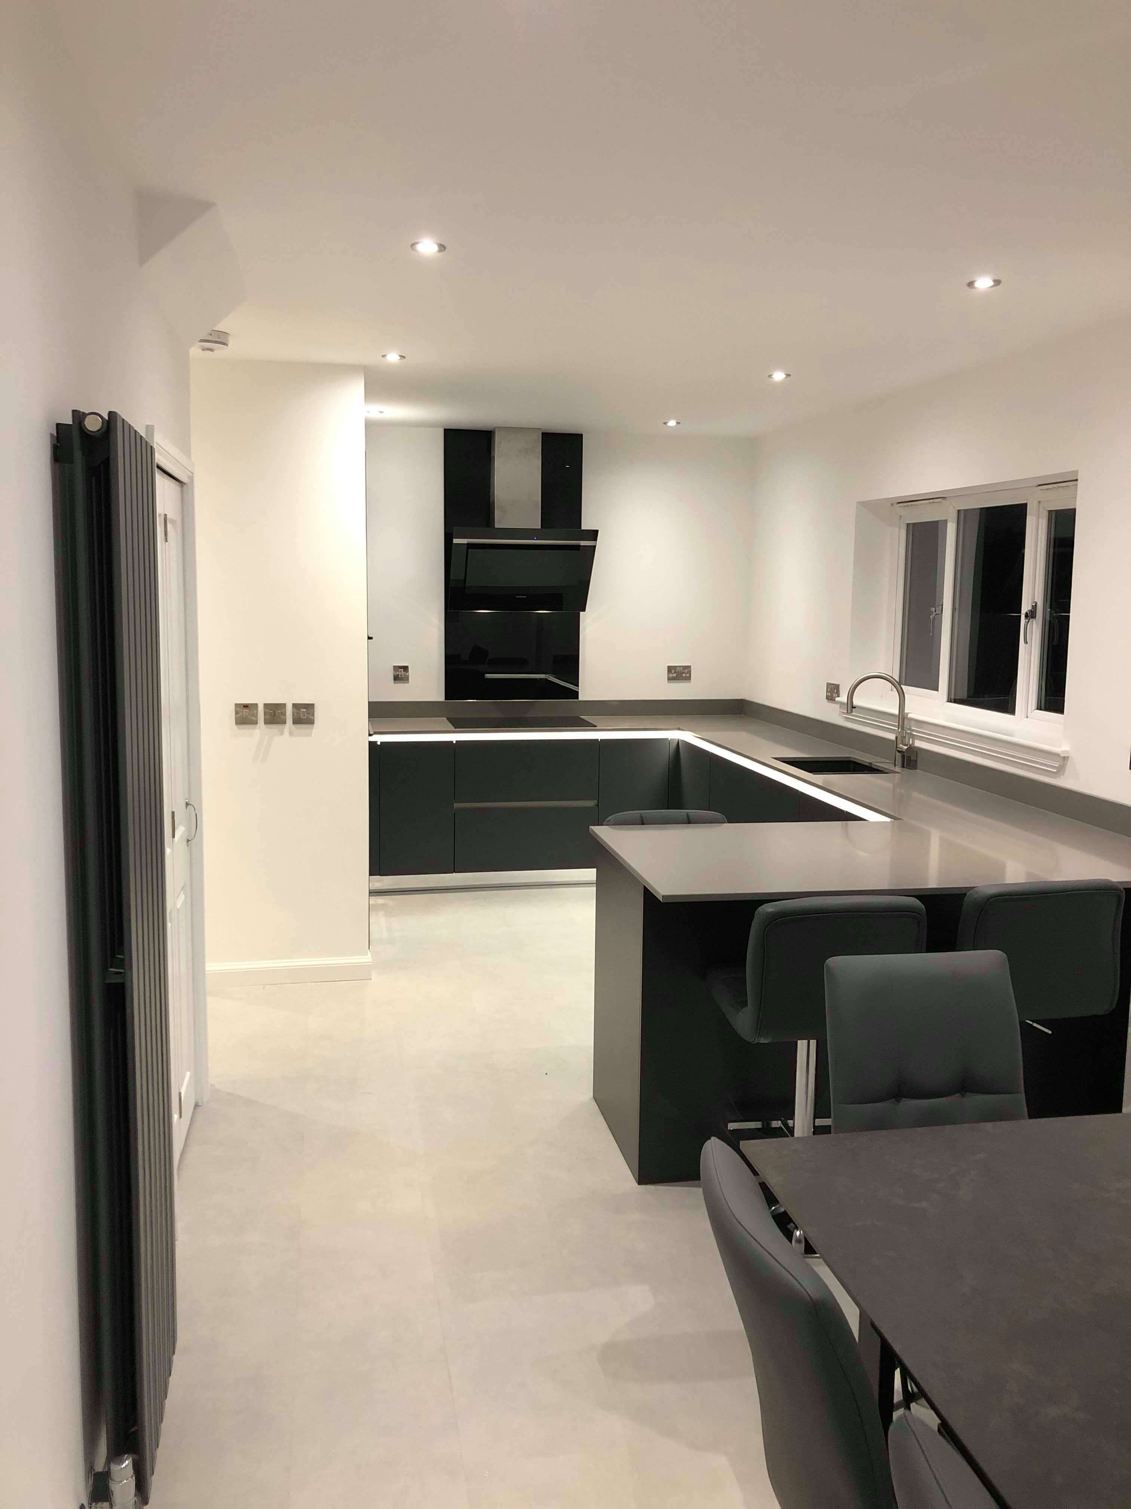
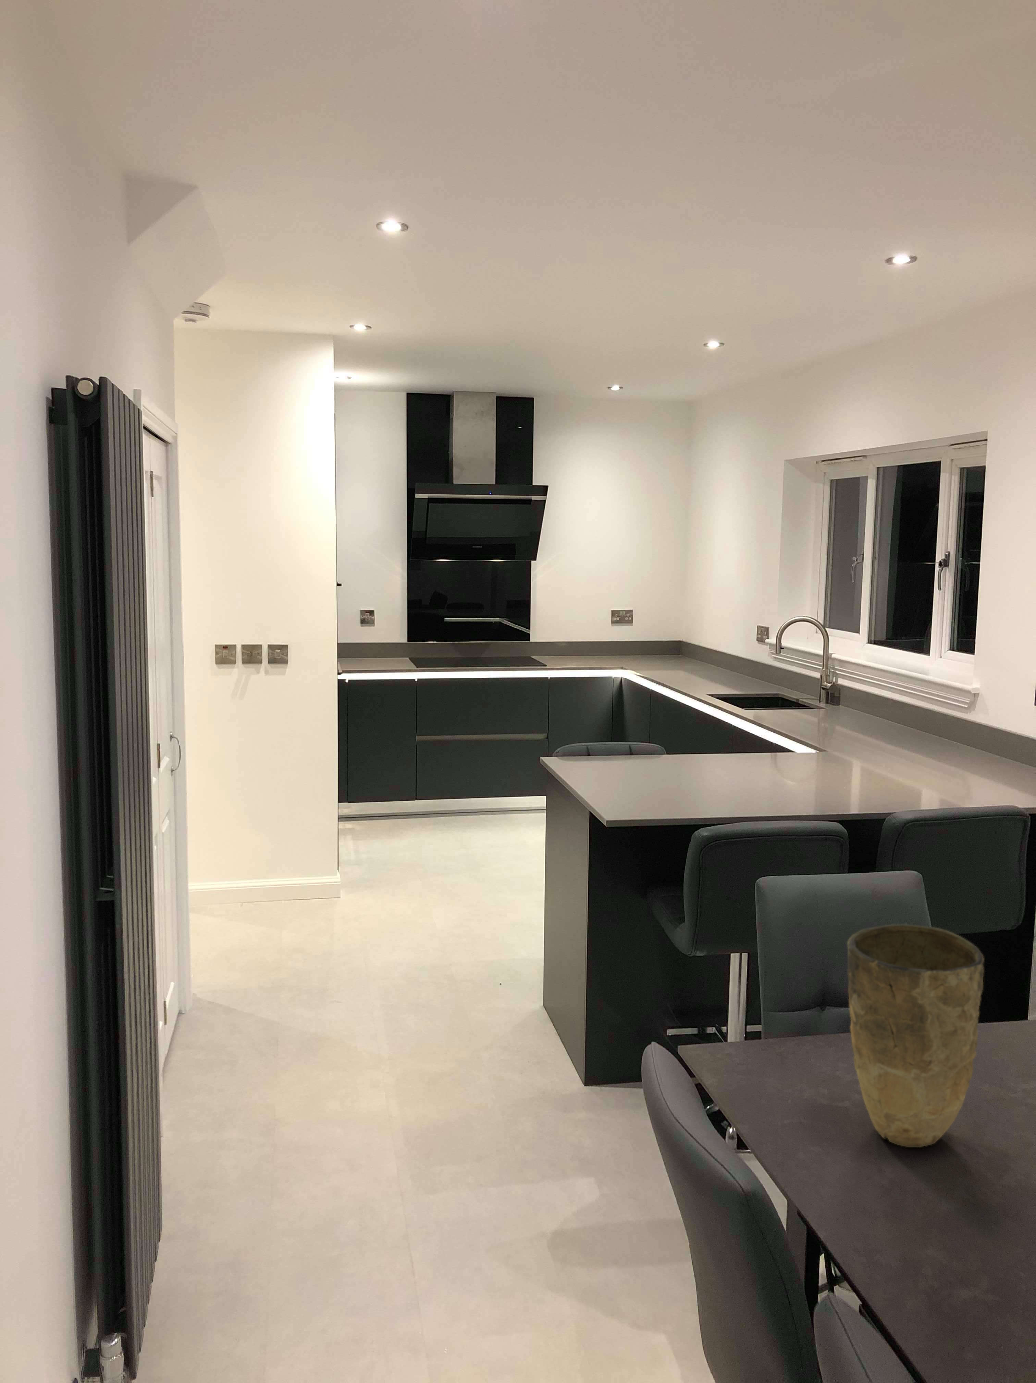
+ vase (910, 1040)
